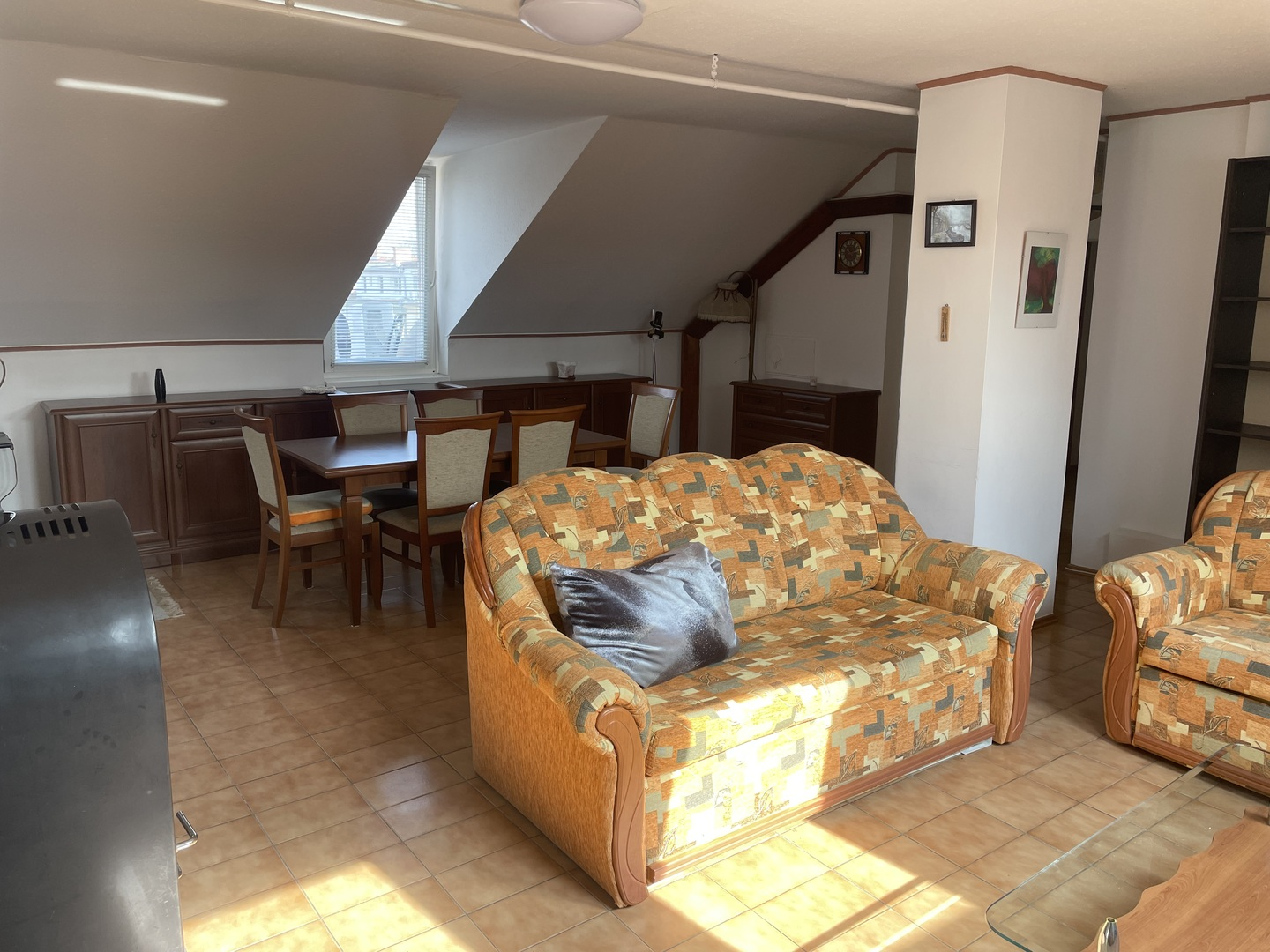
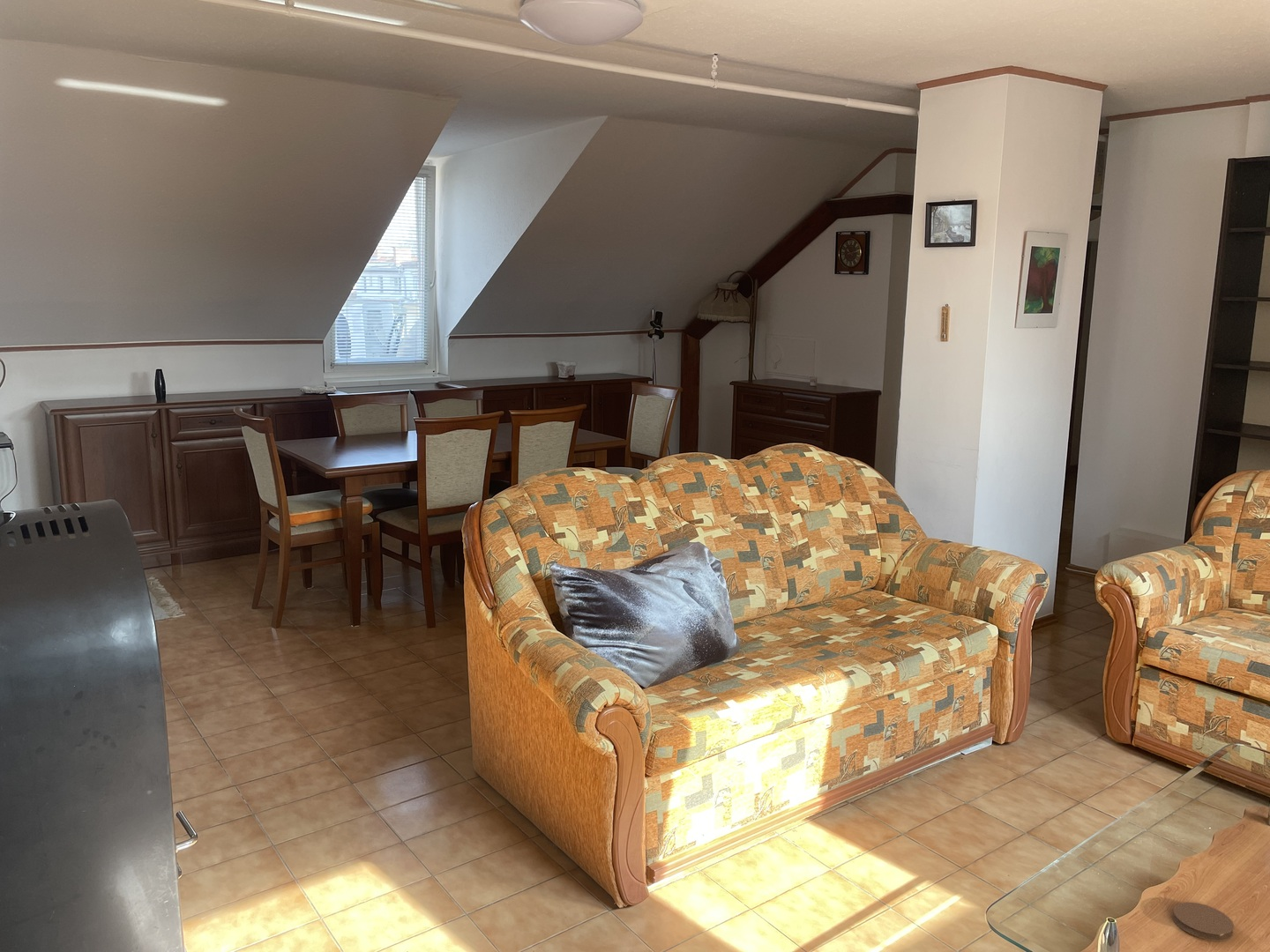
+ coaster (1202, 920)
